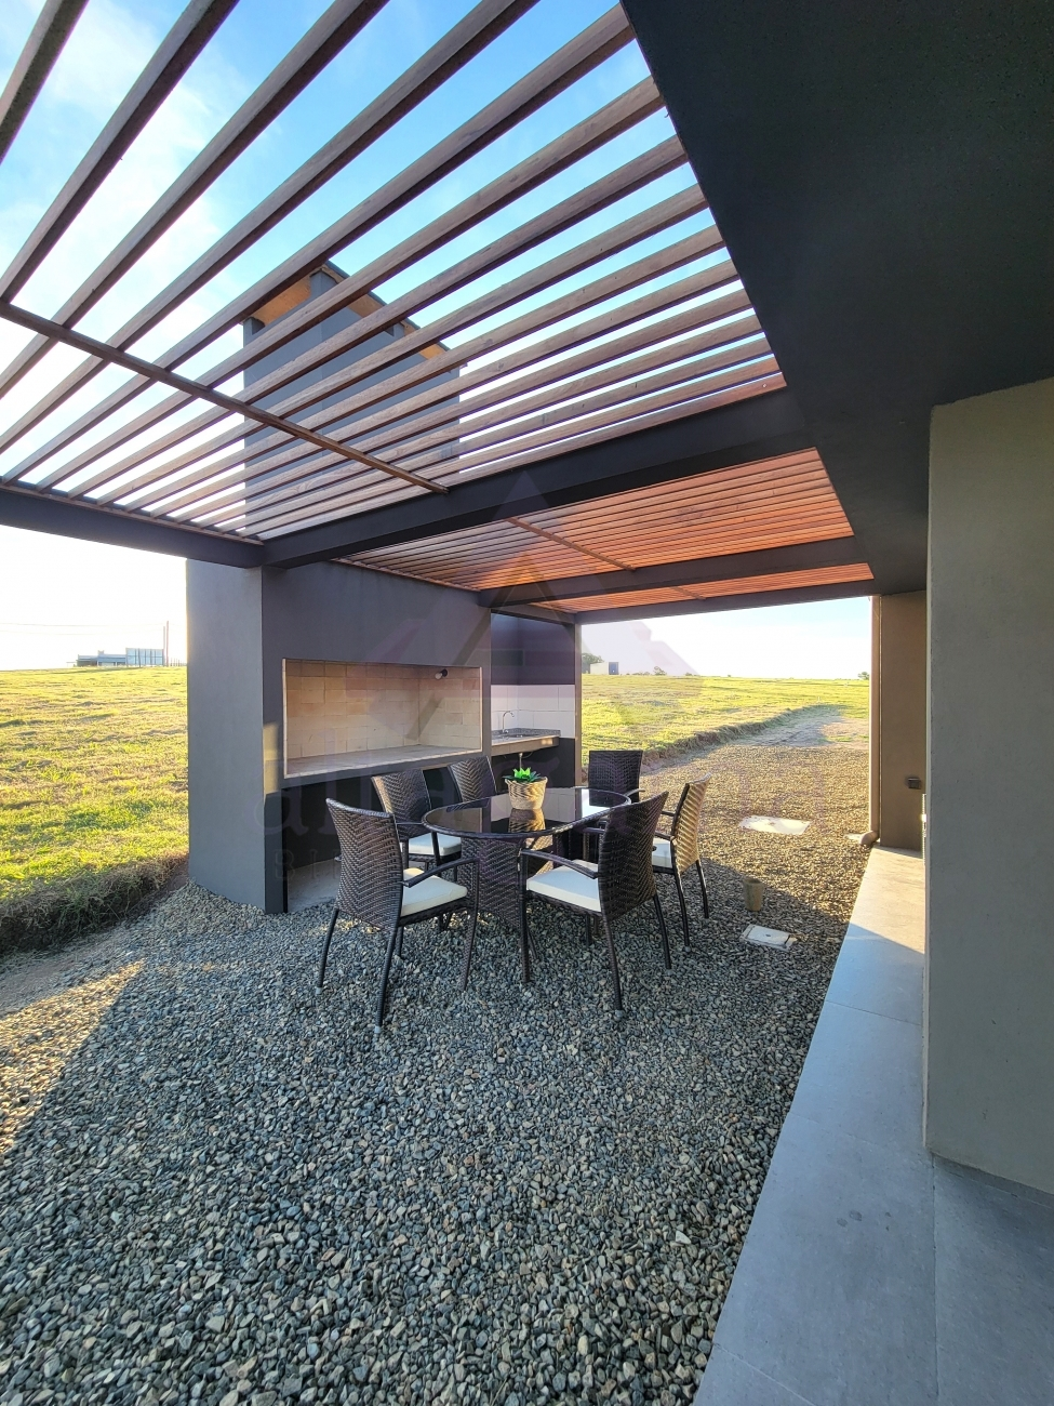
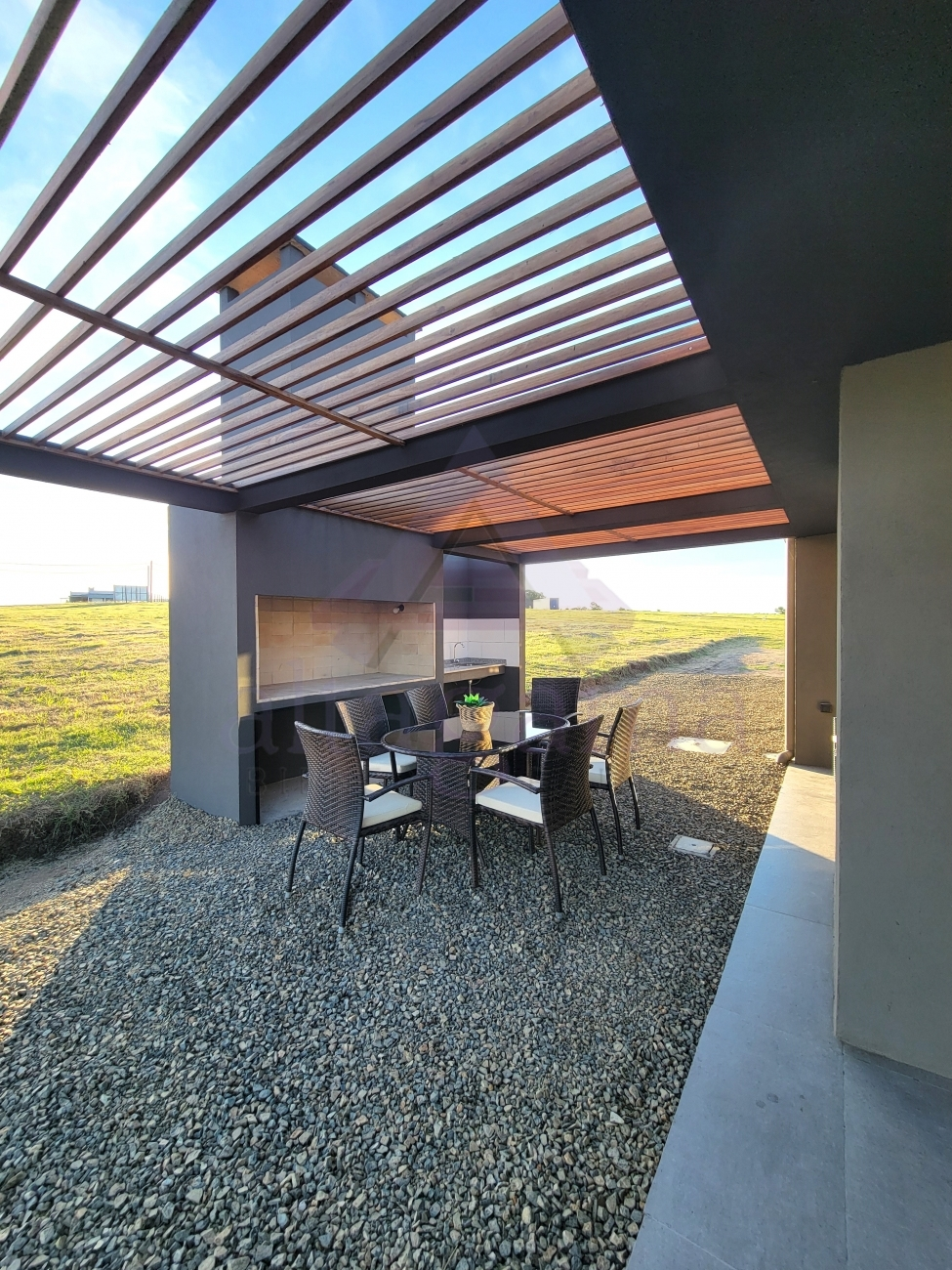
- plant pot (753, 895)
